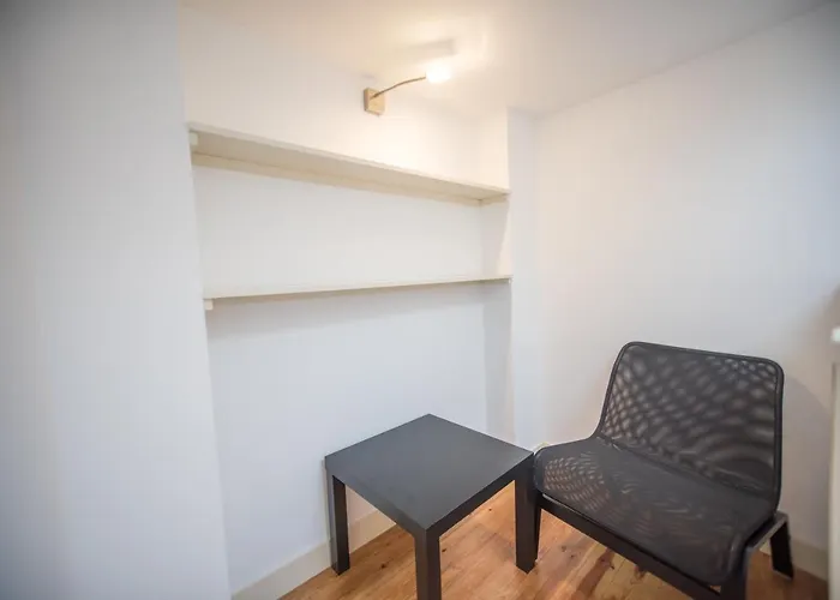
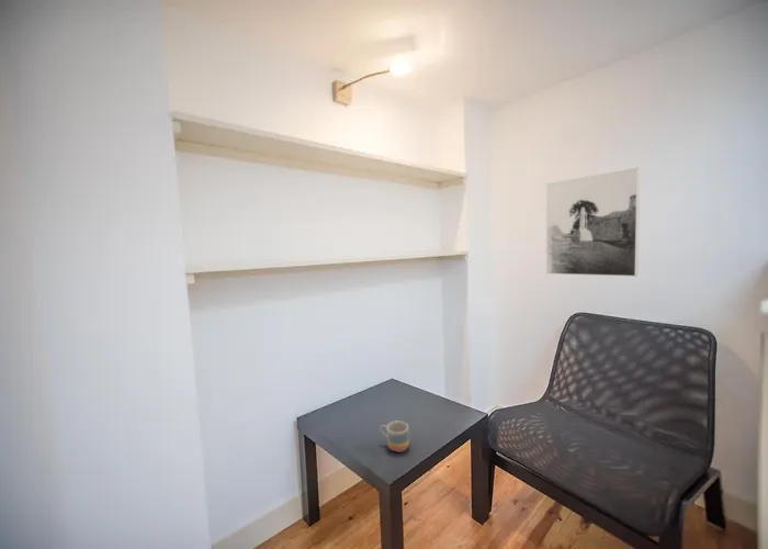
+ mug (394, 436)
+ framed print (588, 226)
